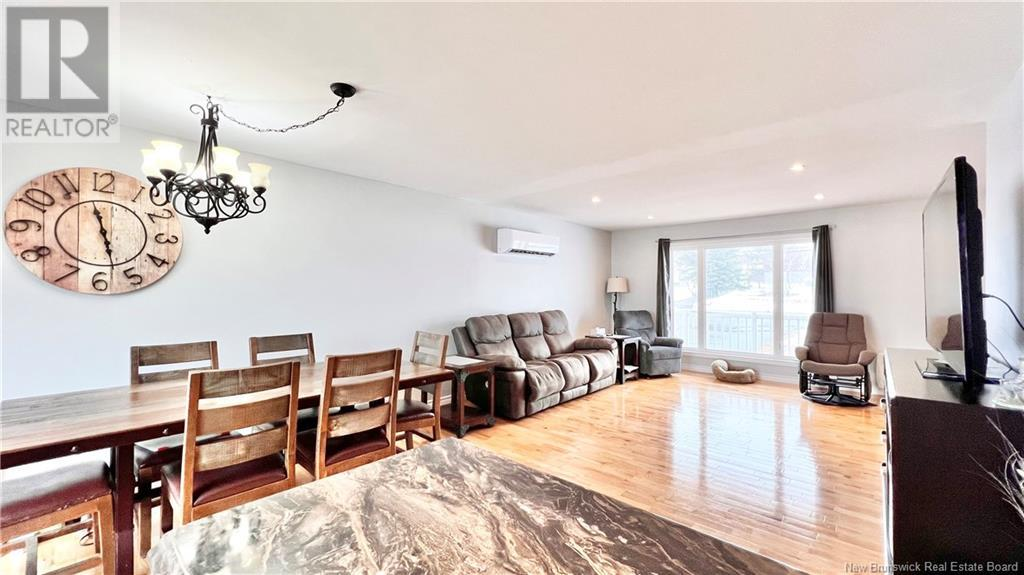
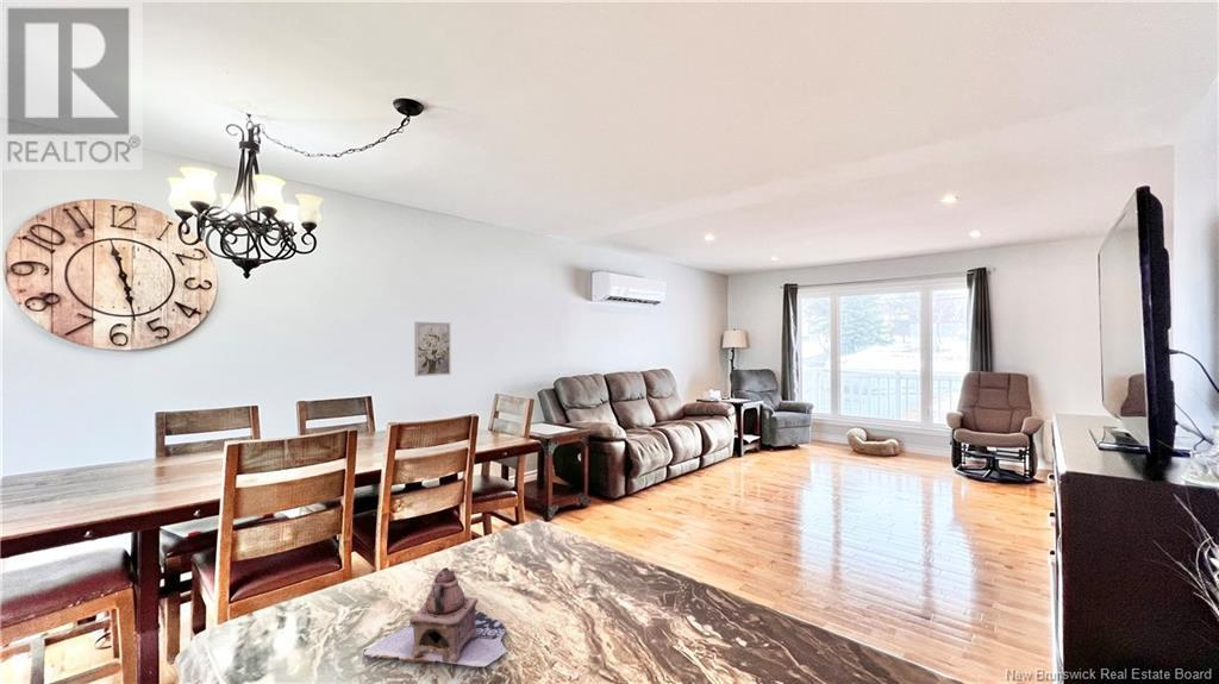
+ wall art (432, 349)
+ teapot (449, 605)
